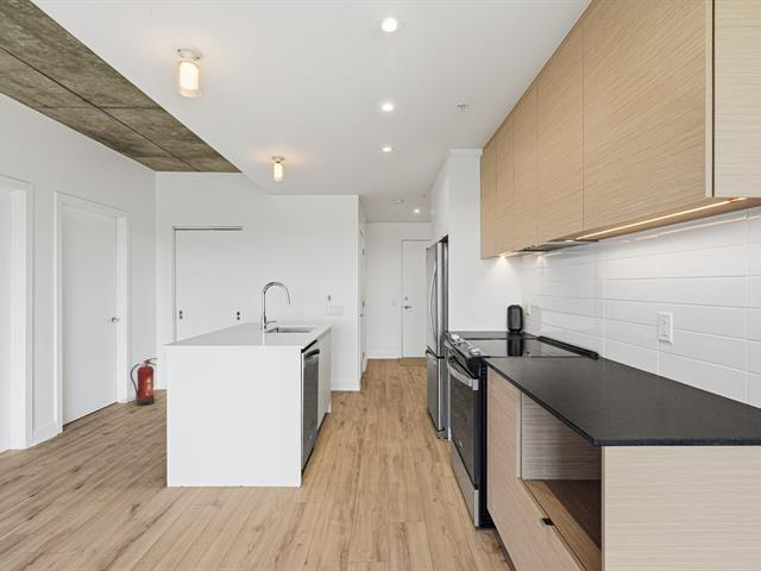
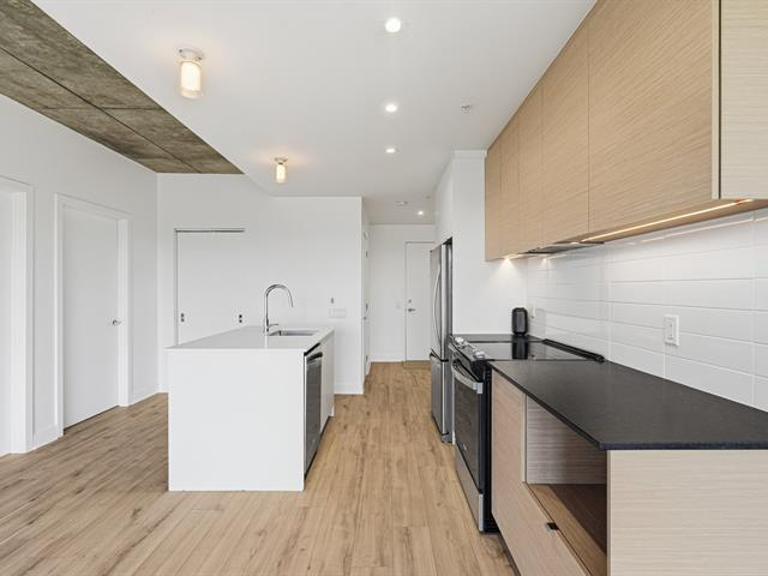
- fire extinguisher (144, 381)
